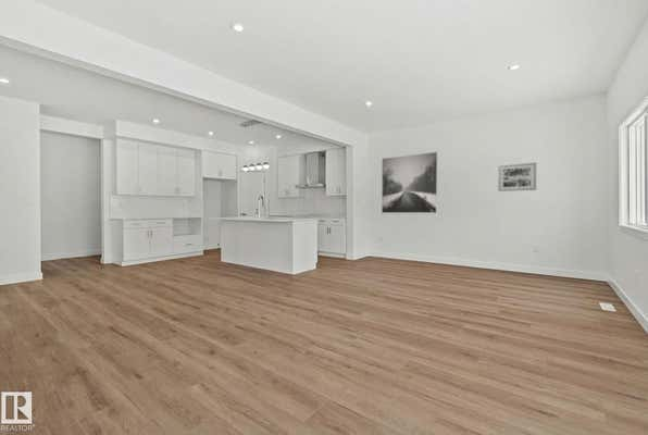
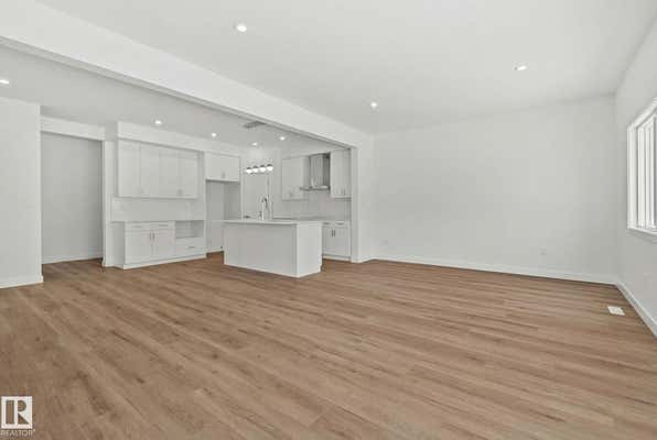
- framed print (408, 184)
- wall art (516, 177)
